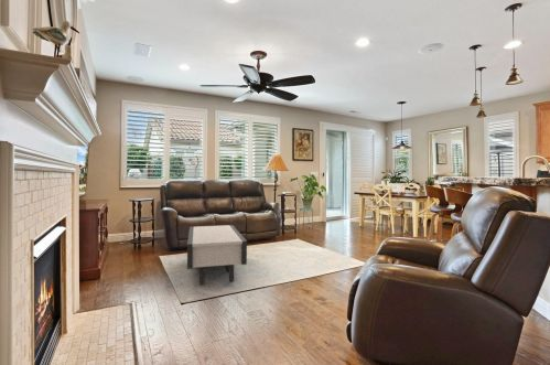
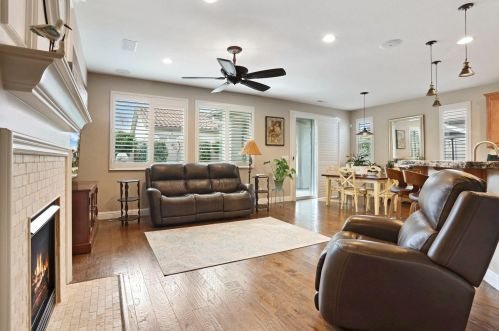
- coffee table (214, 250)
